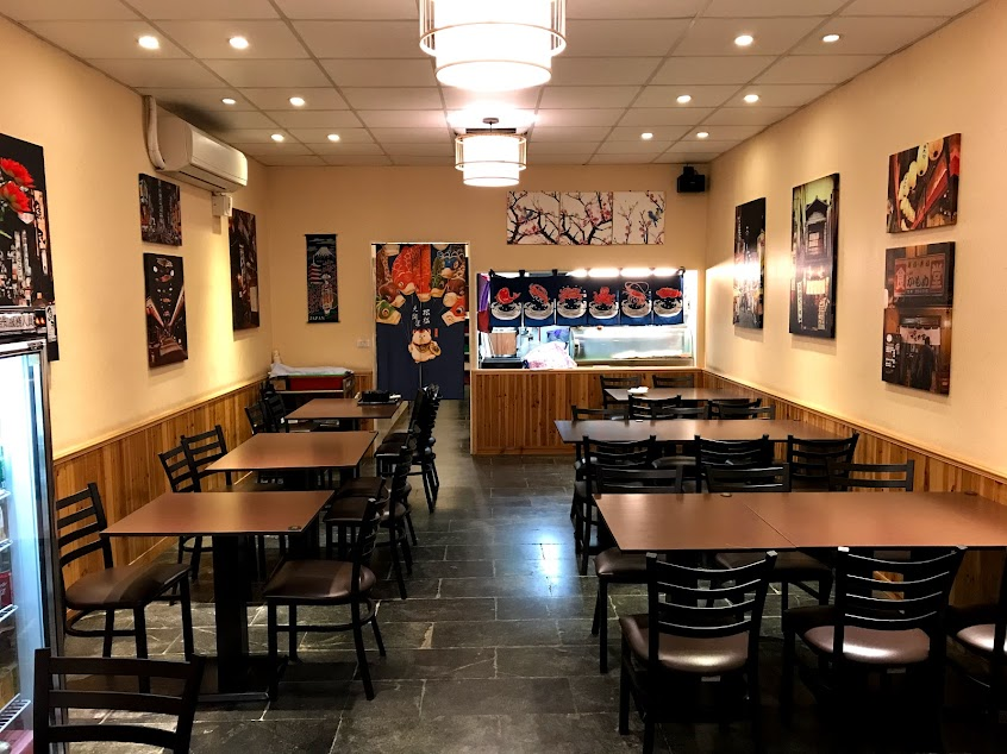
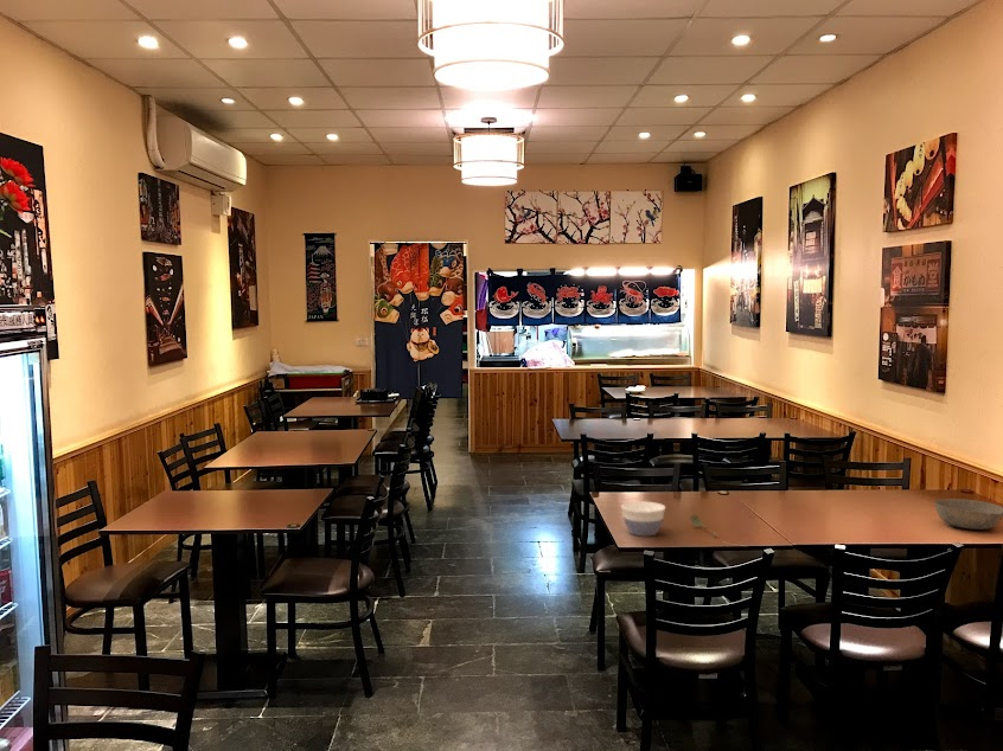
+ soupspoon (703, 525)
+ bowl (967, 514)
+ bowl (643, 519)
